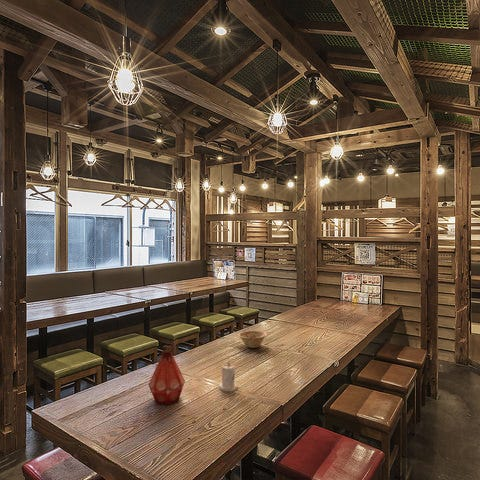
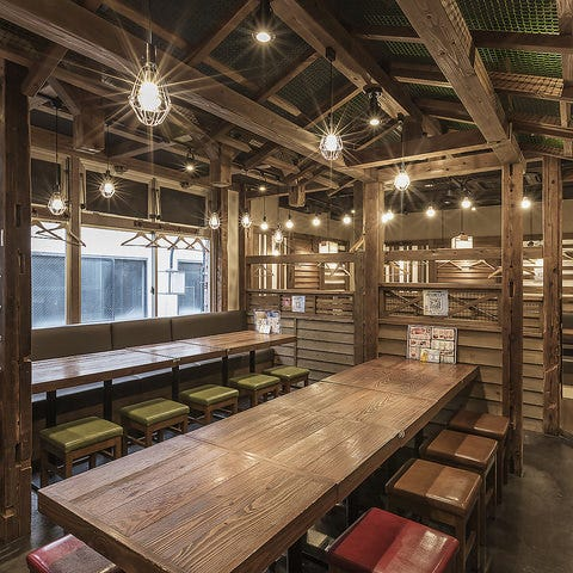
- dish (252, 339)
- candle (228, 375)
- bottle (166, 372)
